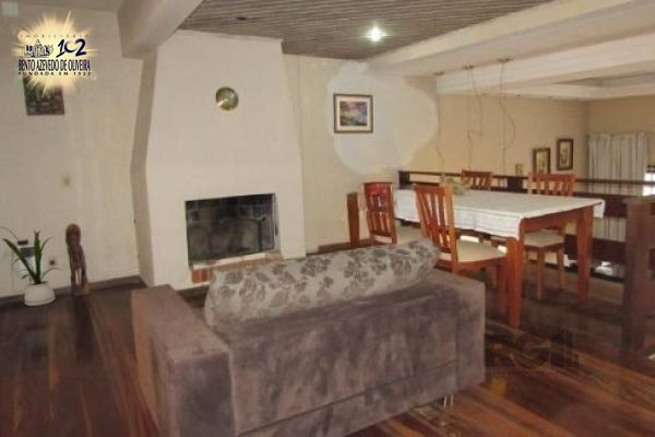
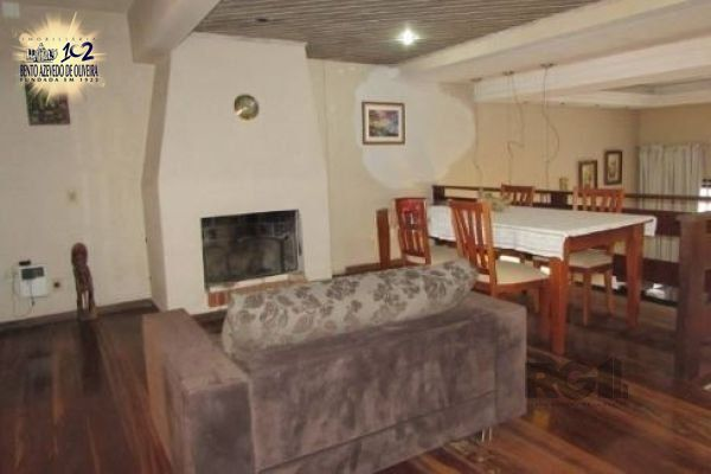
- house plant (32, 264)
